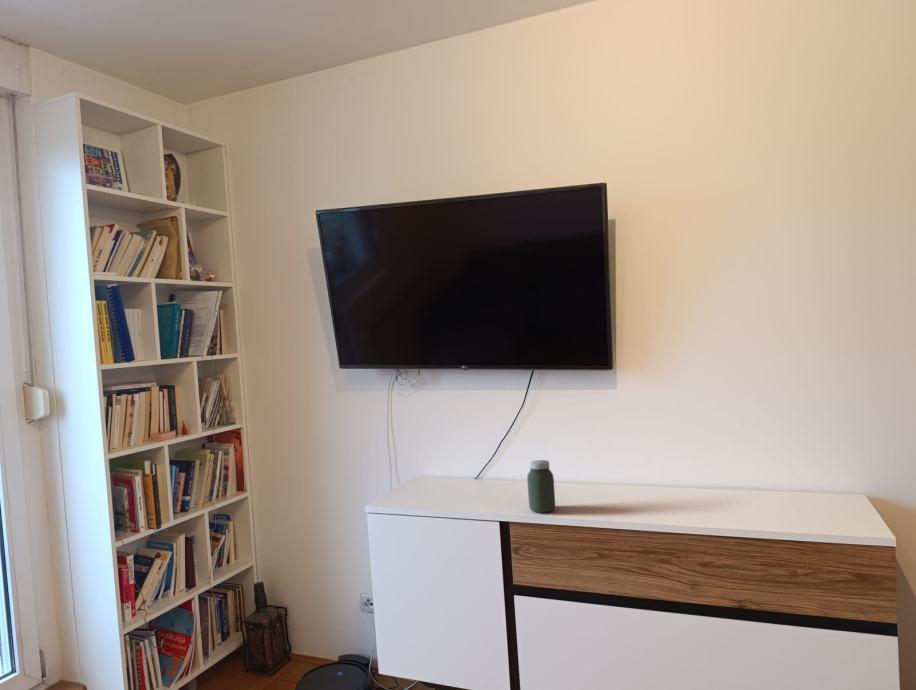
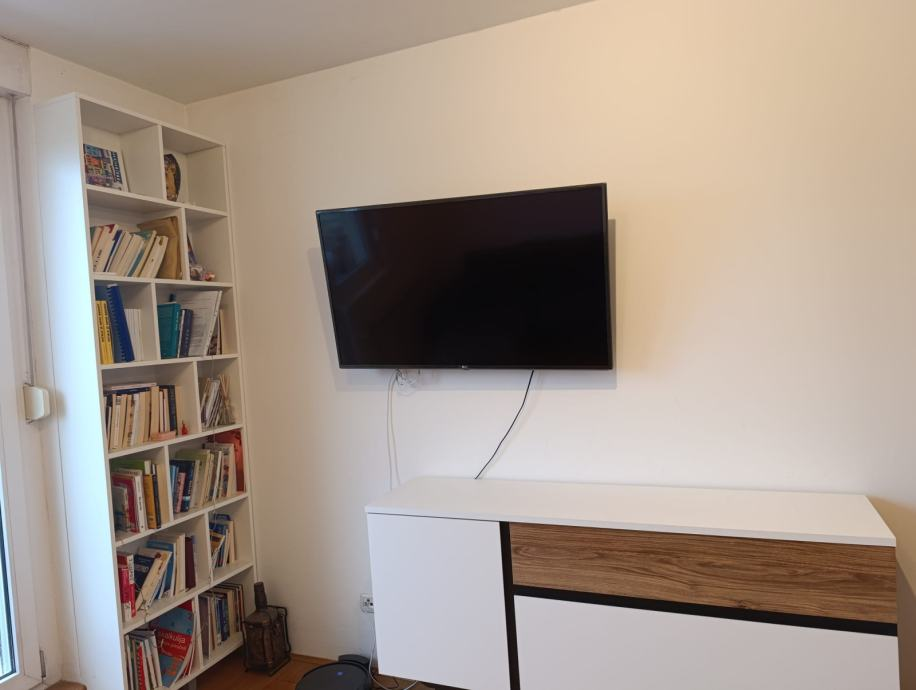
- jar (540, 485)
